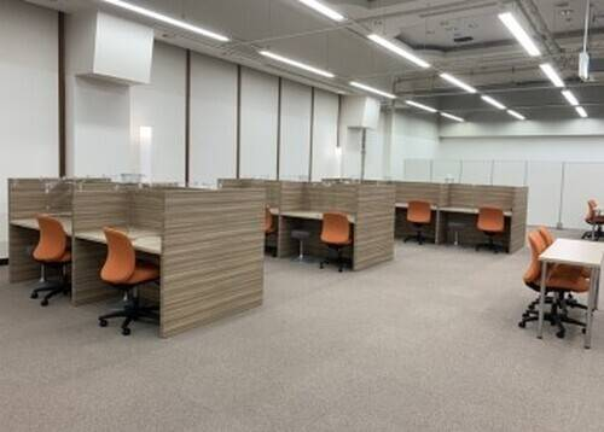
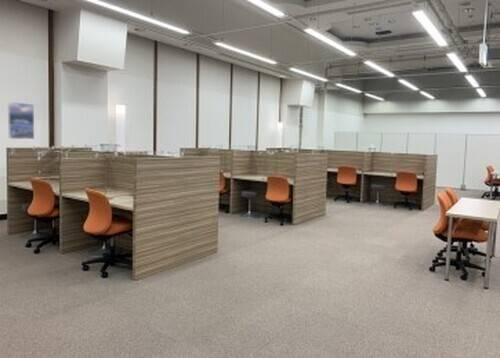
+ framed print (21, 121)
